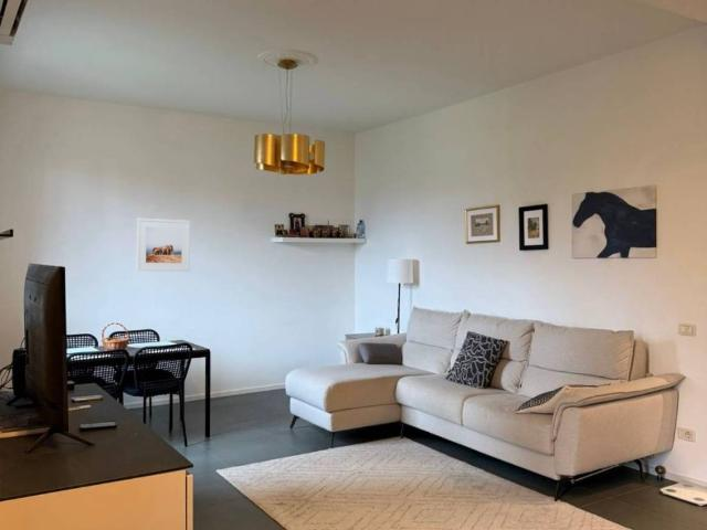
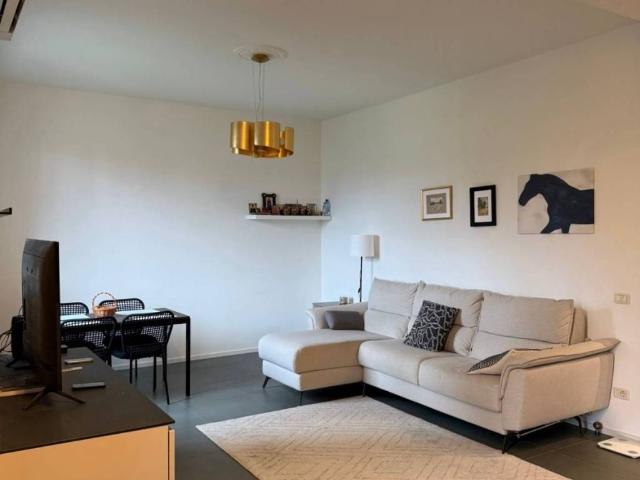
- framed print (163, 245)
